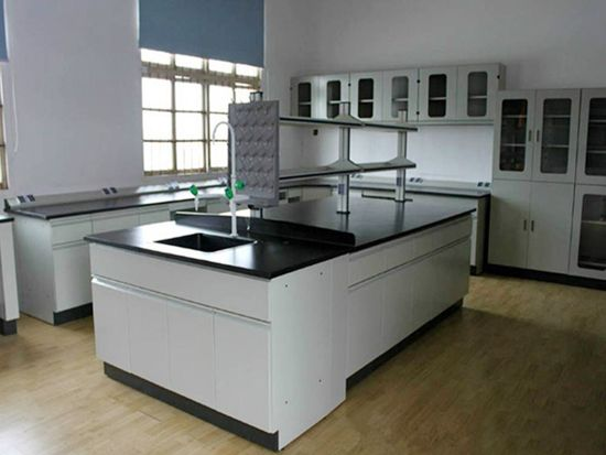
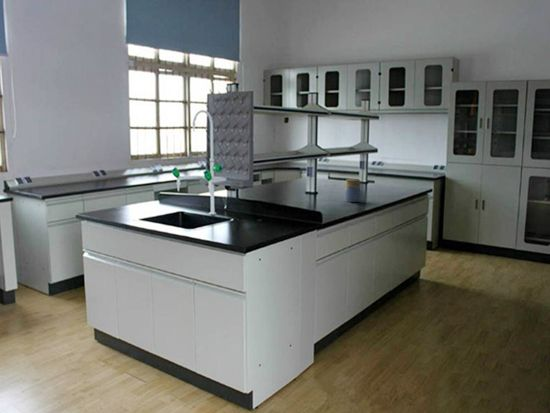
+ jar (352, 190)
